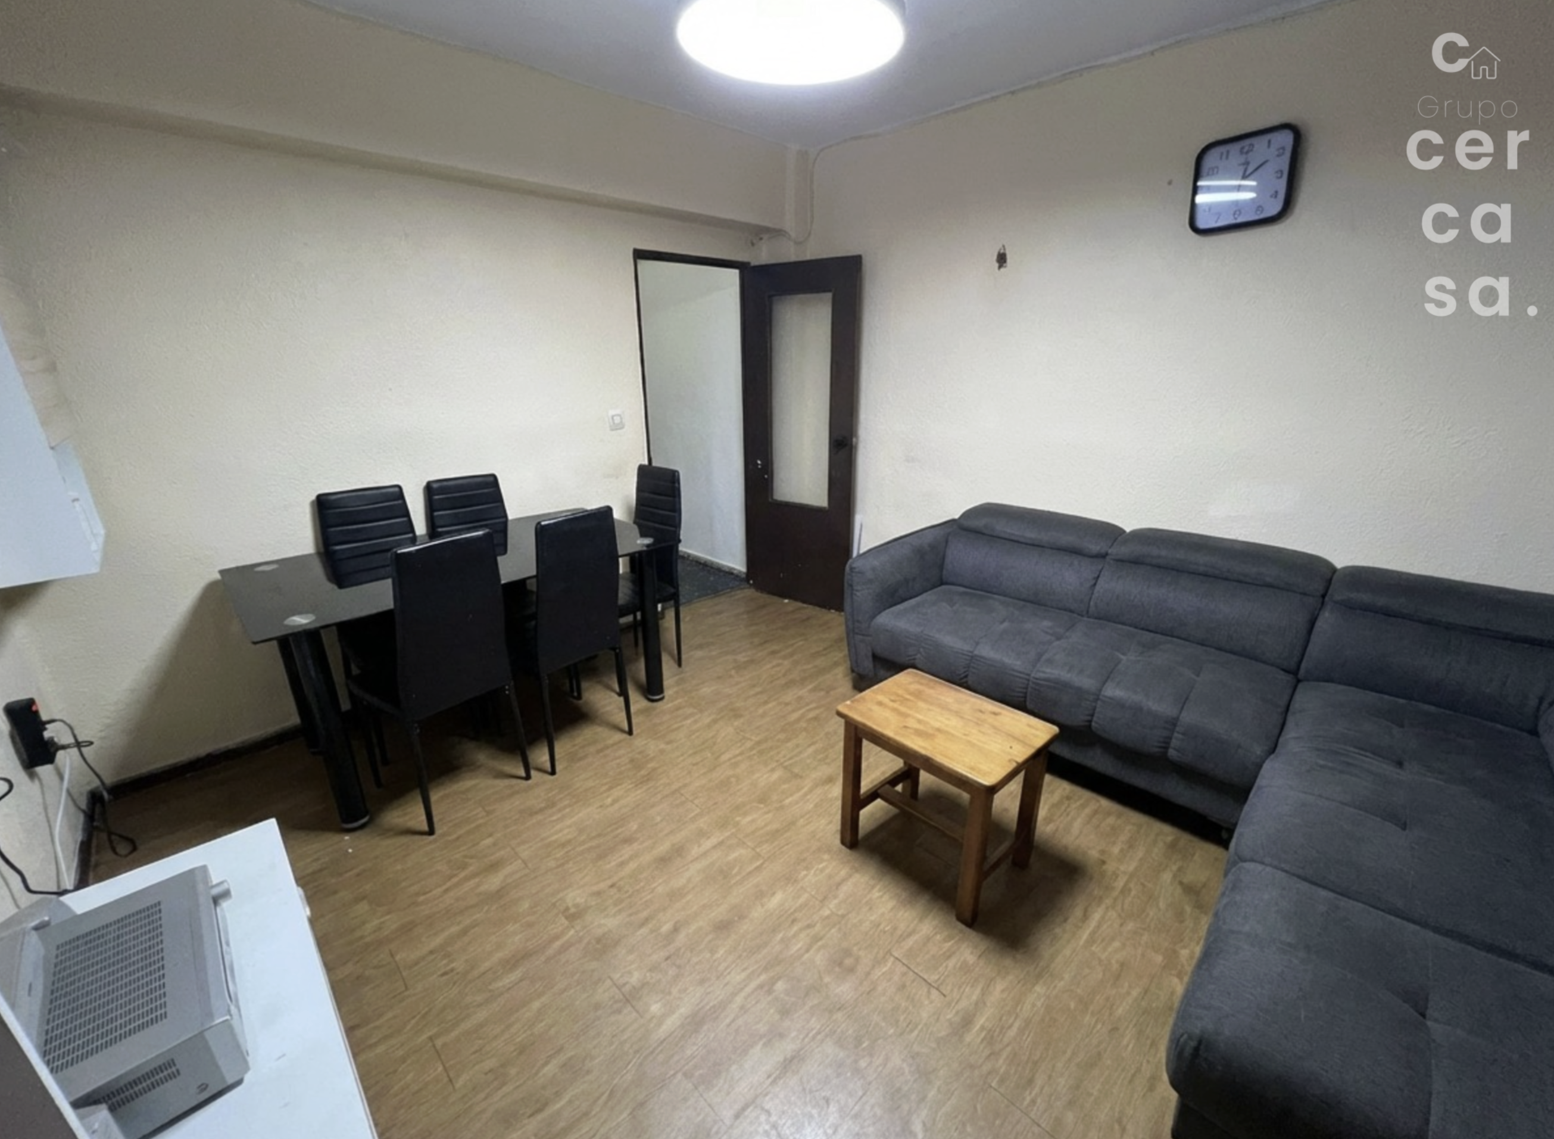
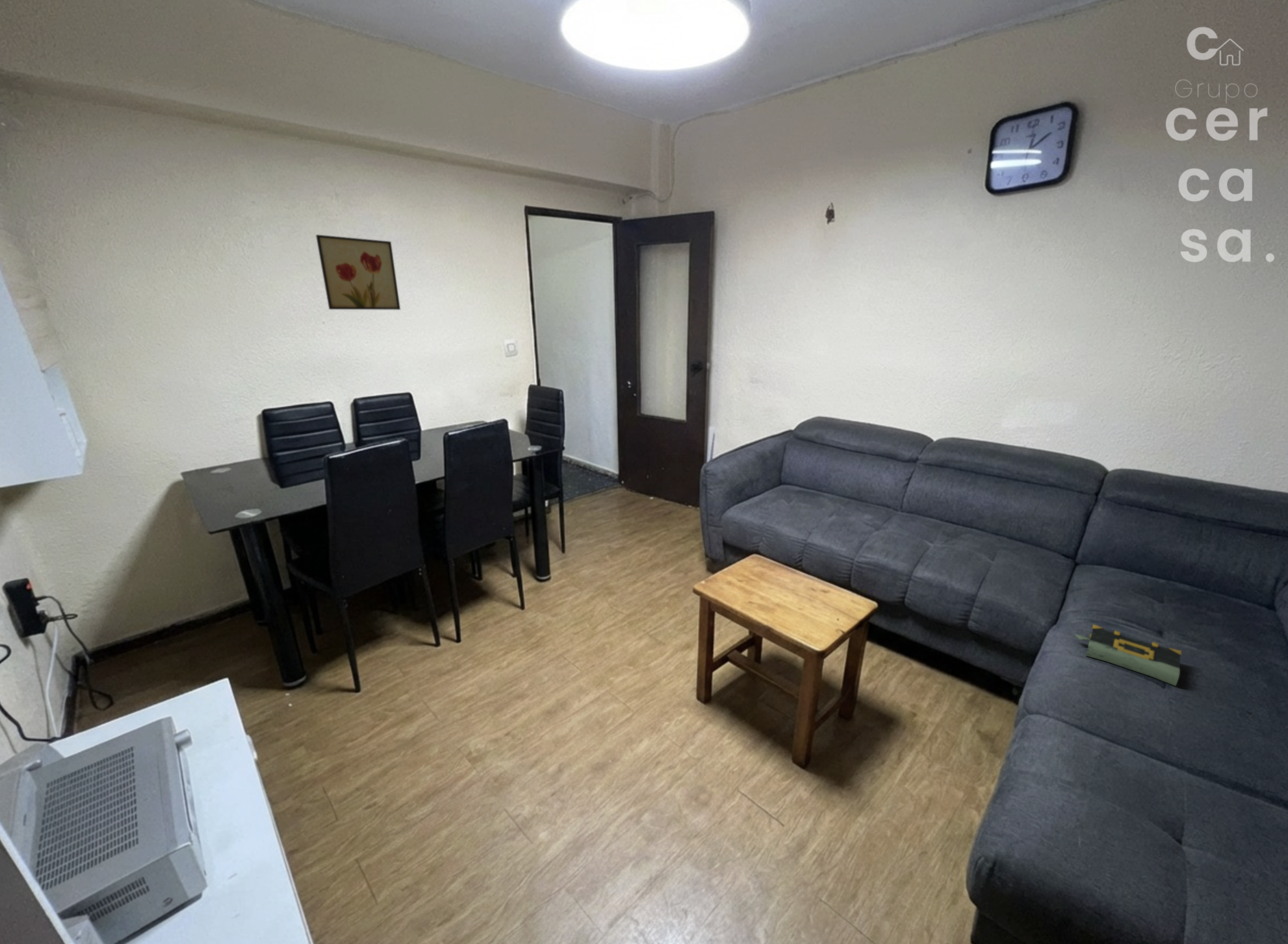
+ wall art (360, 275)
+ book (1124, 650)
